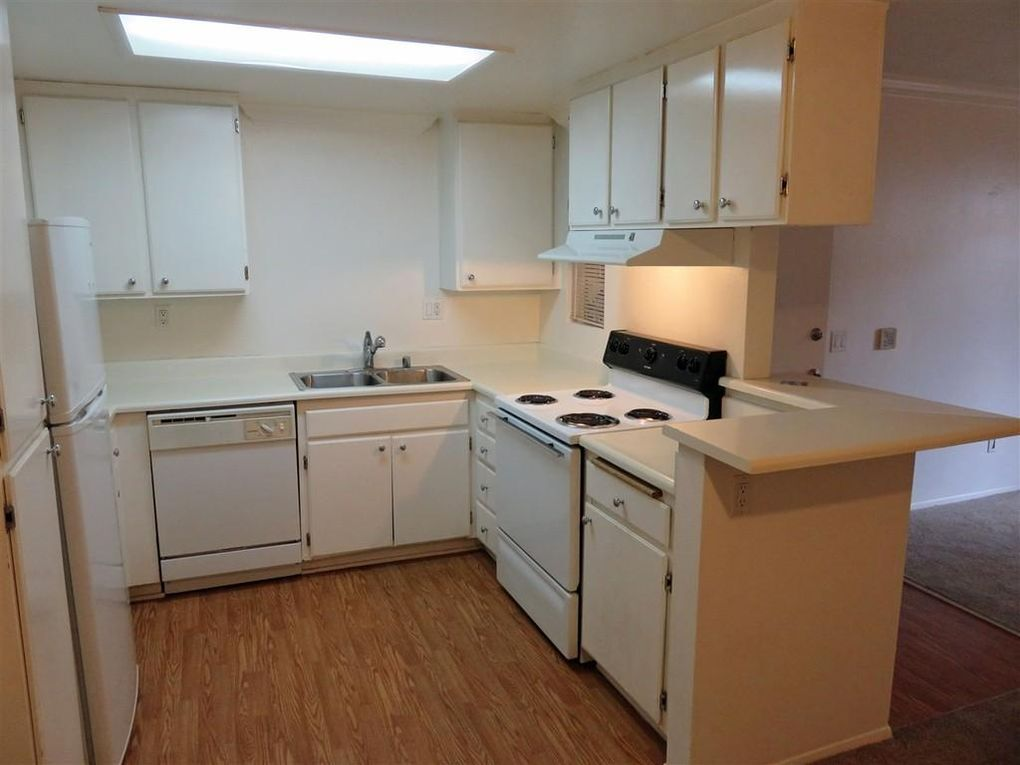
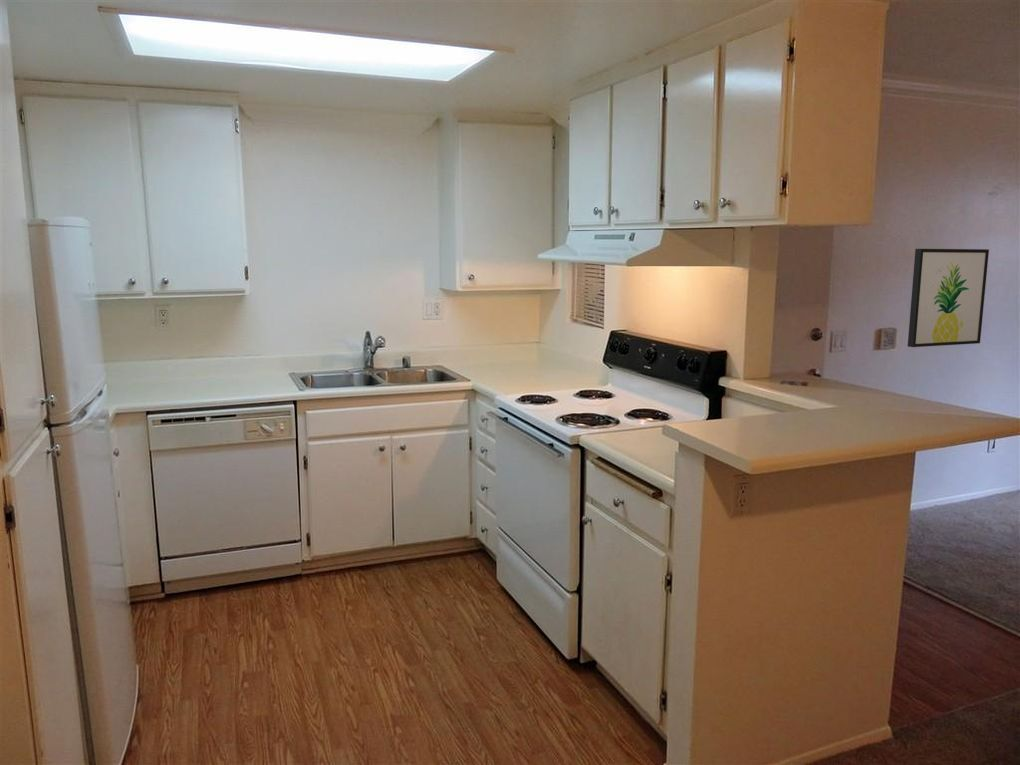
+ wall art (948, 297)
